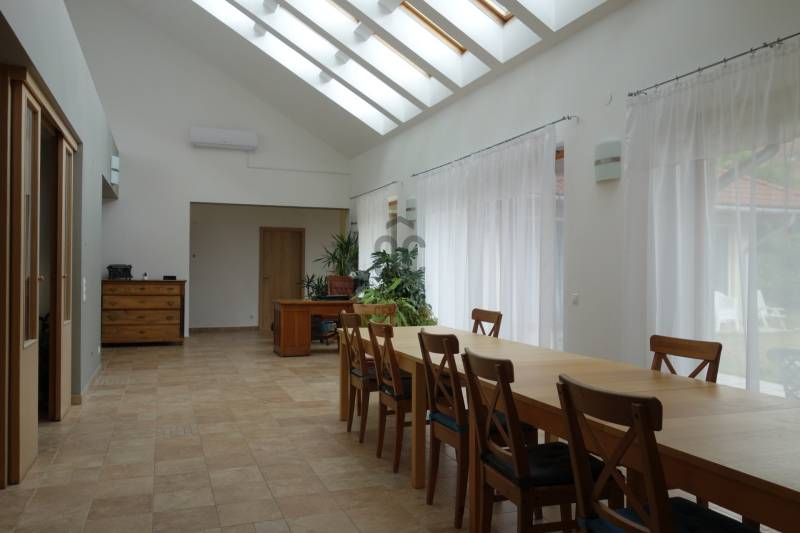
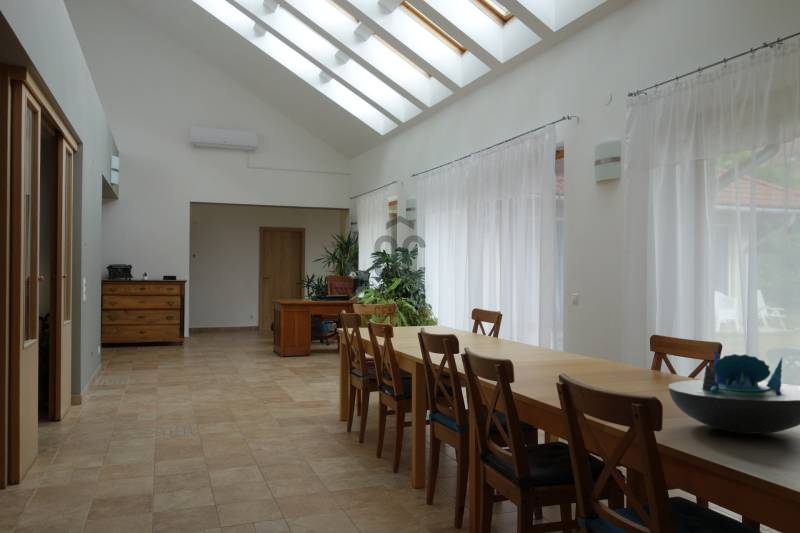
+ decorative bowl (741, 390)
